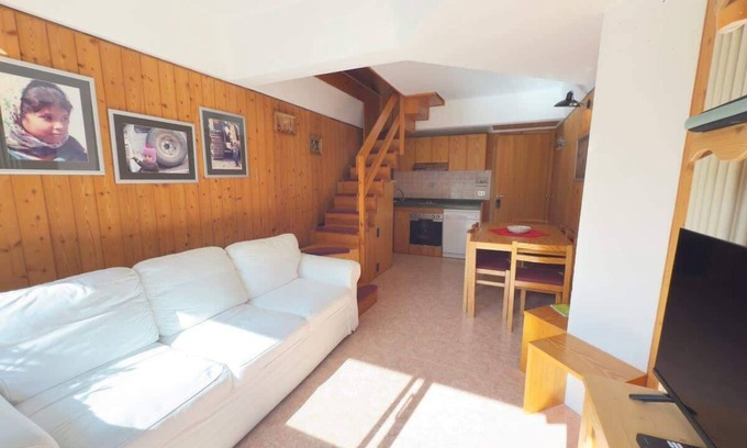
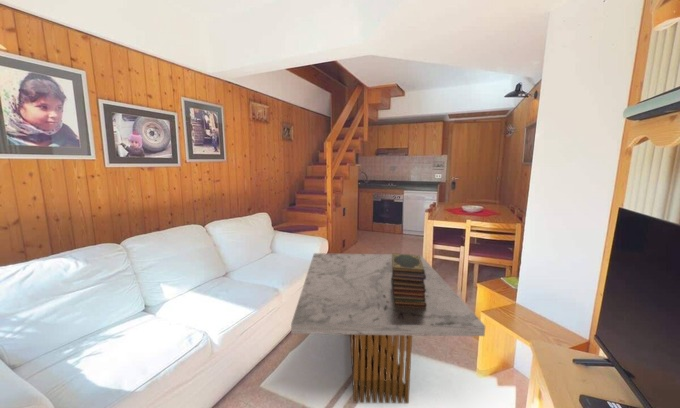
+ coffee table (373, 316)
+ book stack (406, 277)
